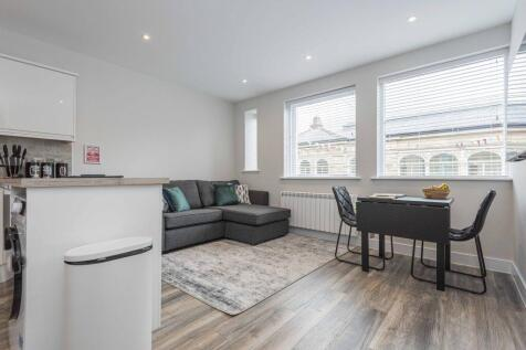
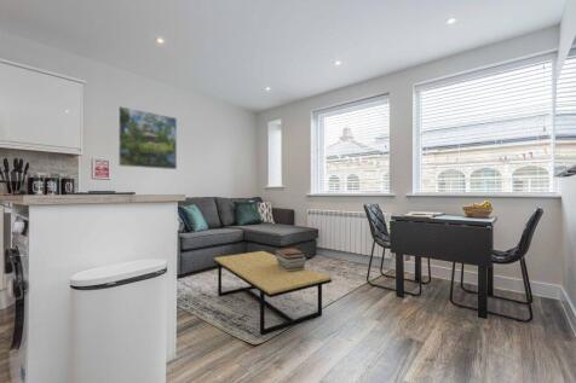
+ book stack (289, 259)
+ coffee table (265, 285)
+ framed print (149, 140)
